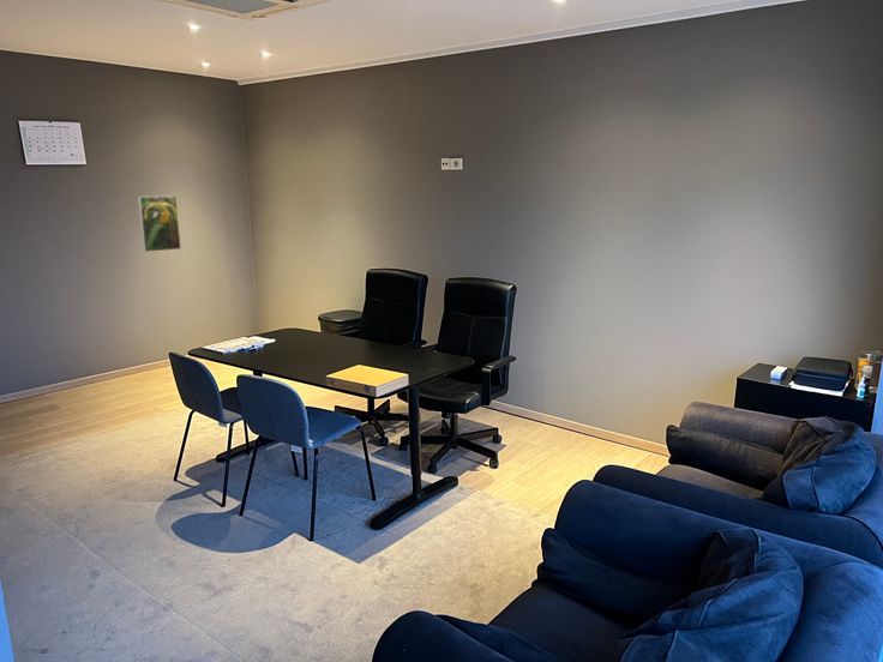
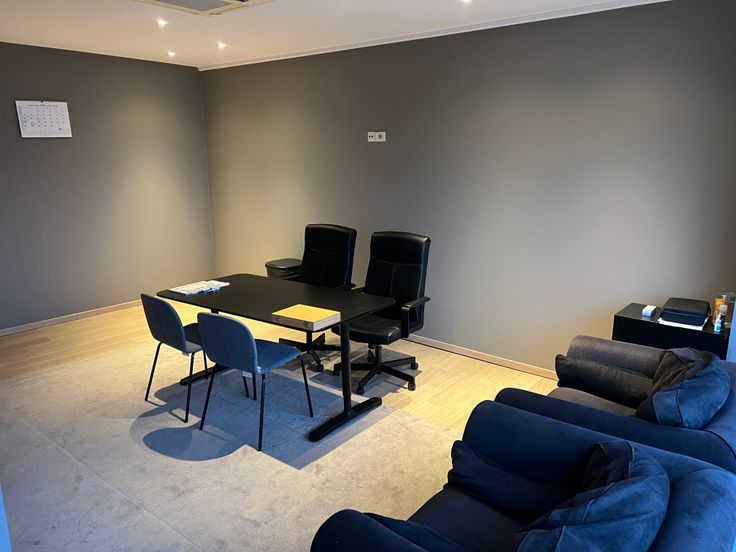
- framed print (160, 223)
